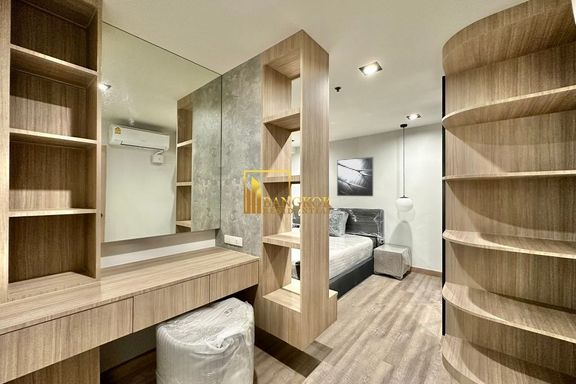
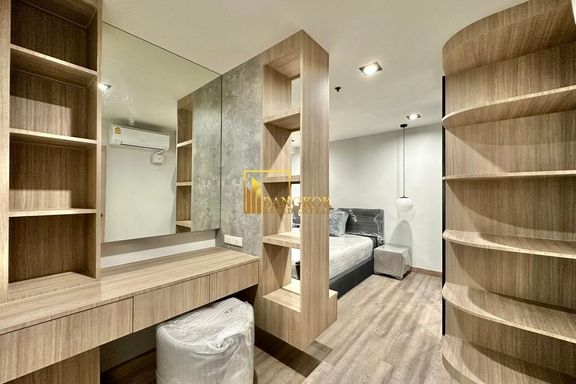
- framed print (354, 177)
